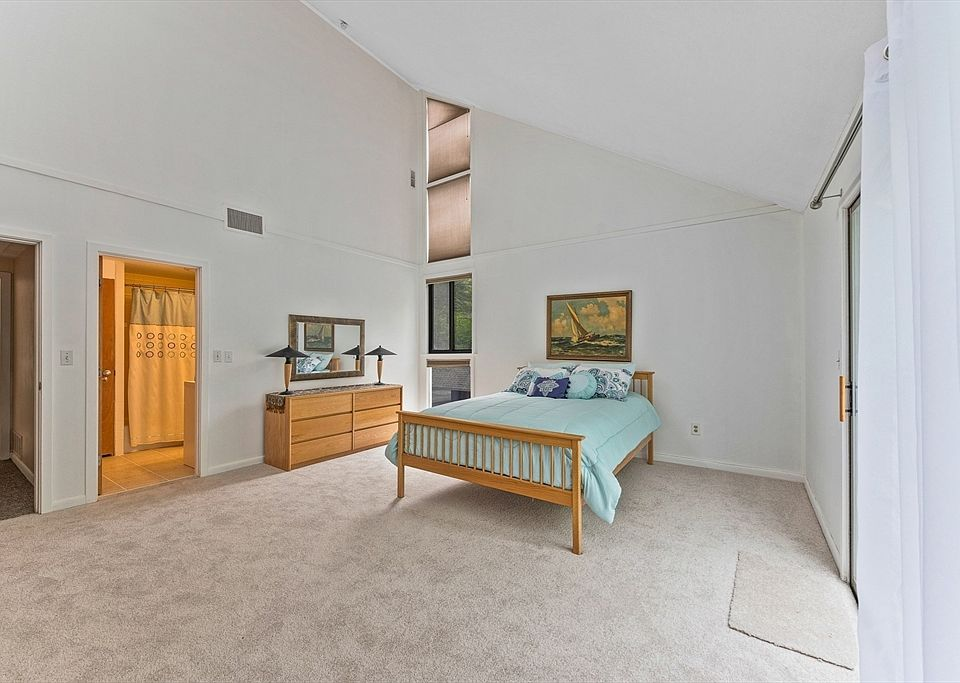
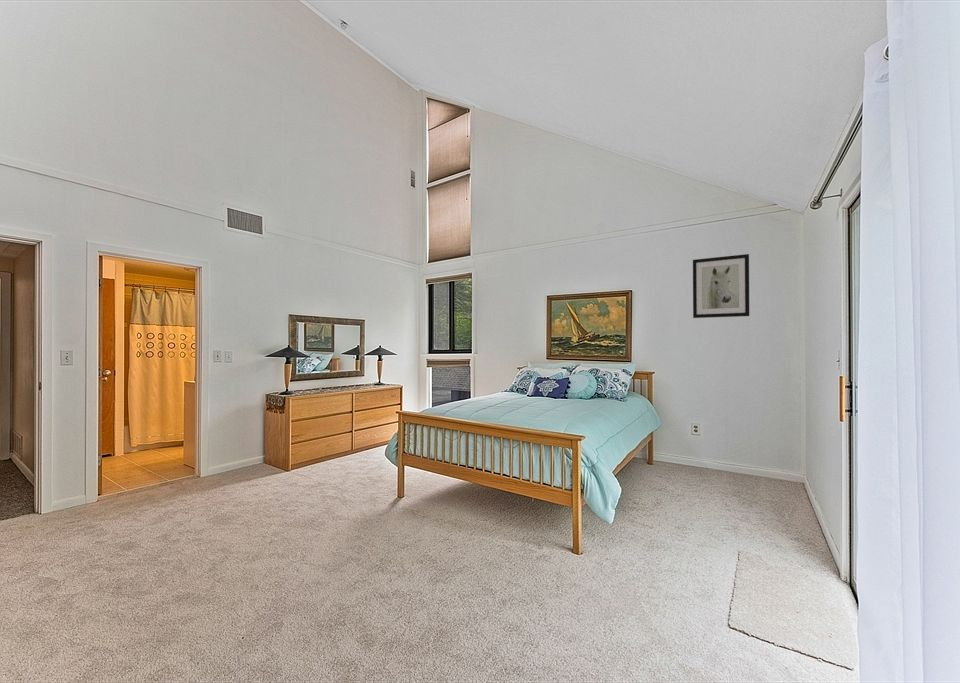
+ wall art (720, 287)
